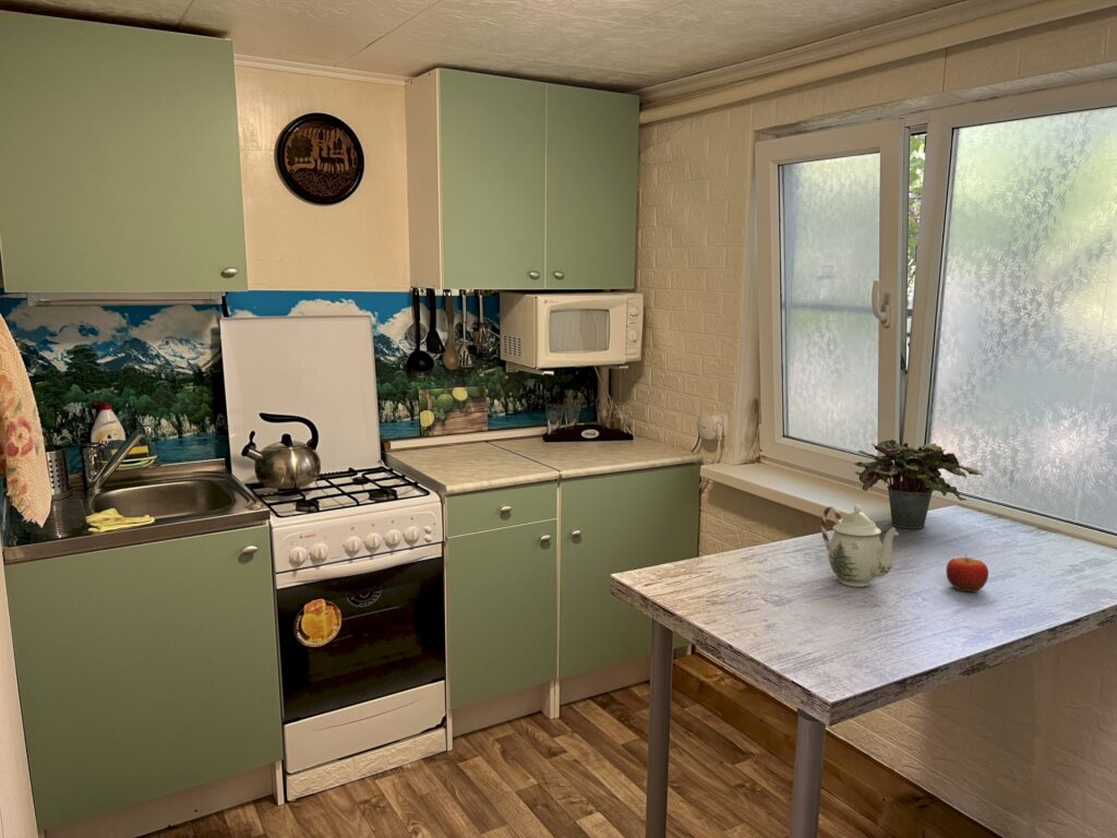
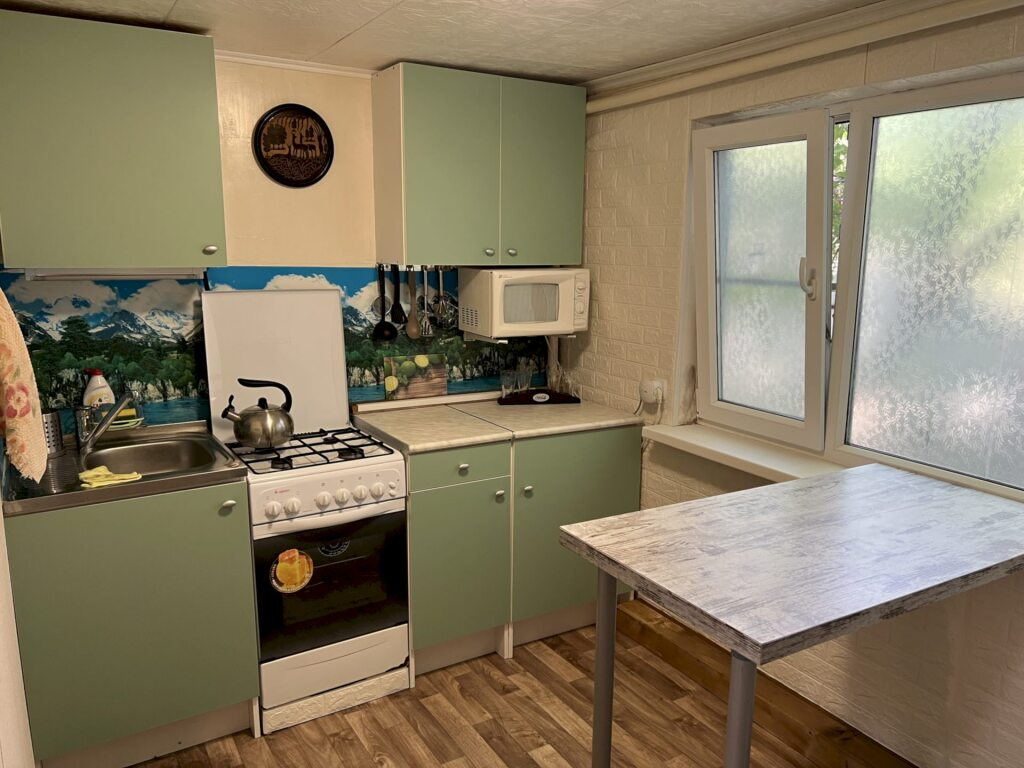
- teapot (857, 543)
- fruit (966, 571)
- potted plant (912, 483)
